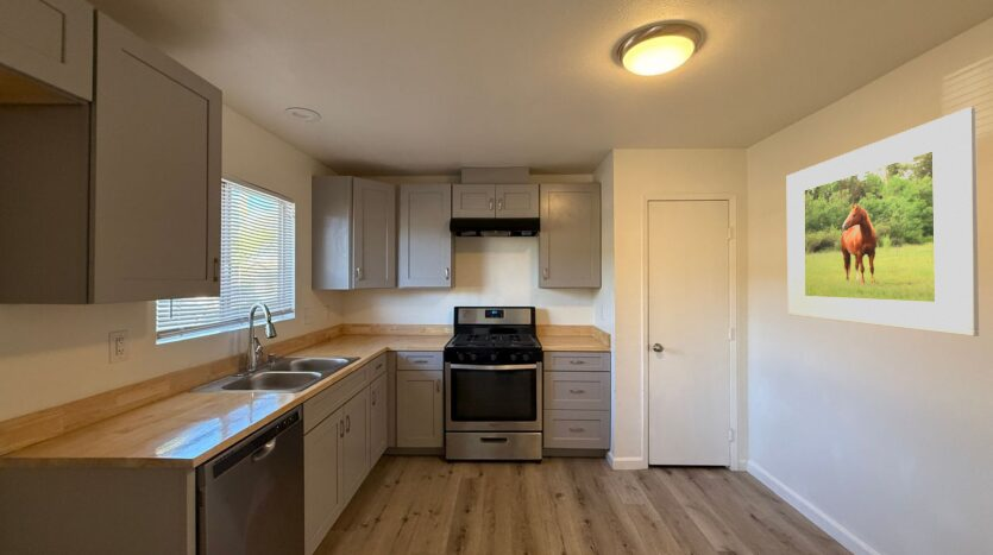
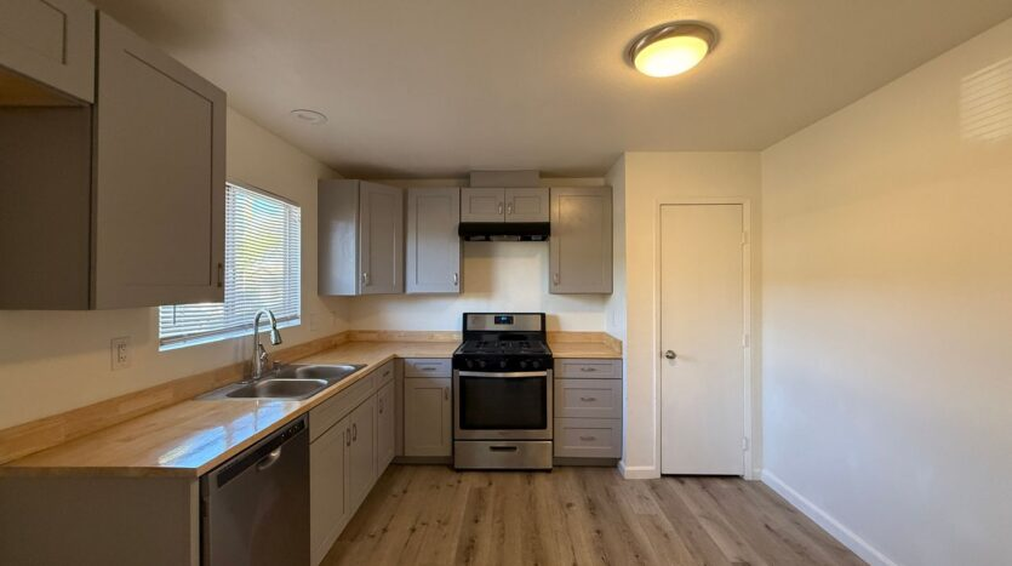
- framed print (859, 235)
